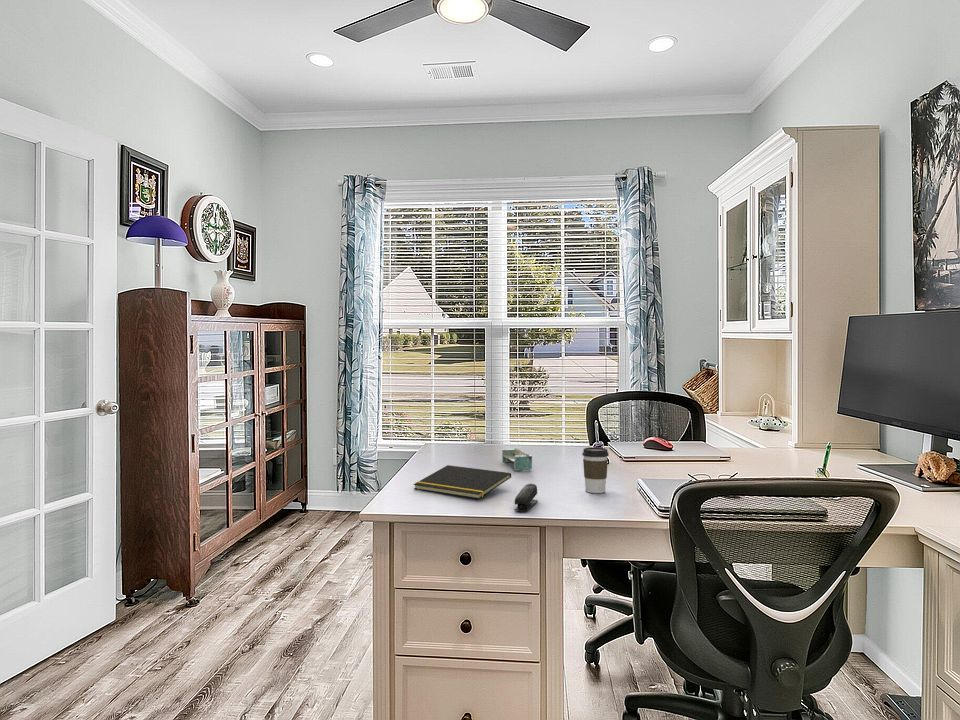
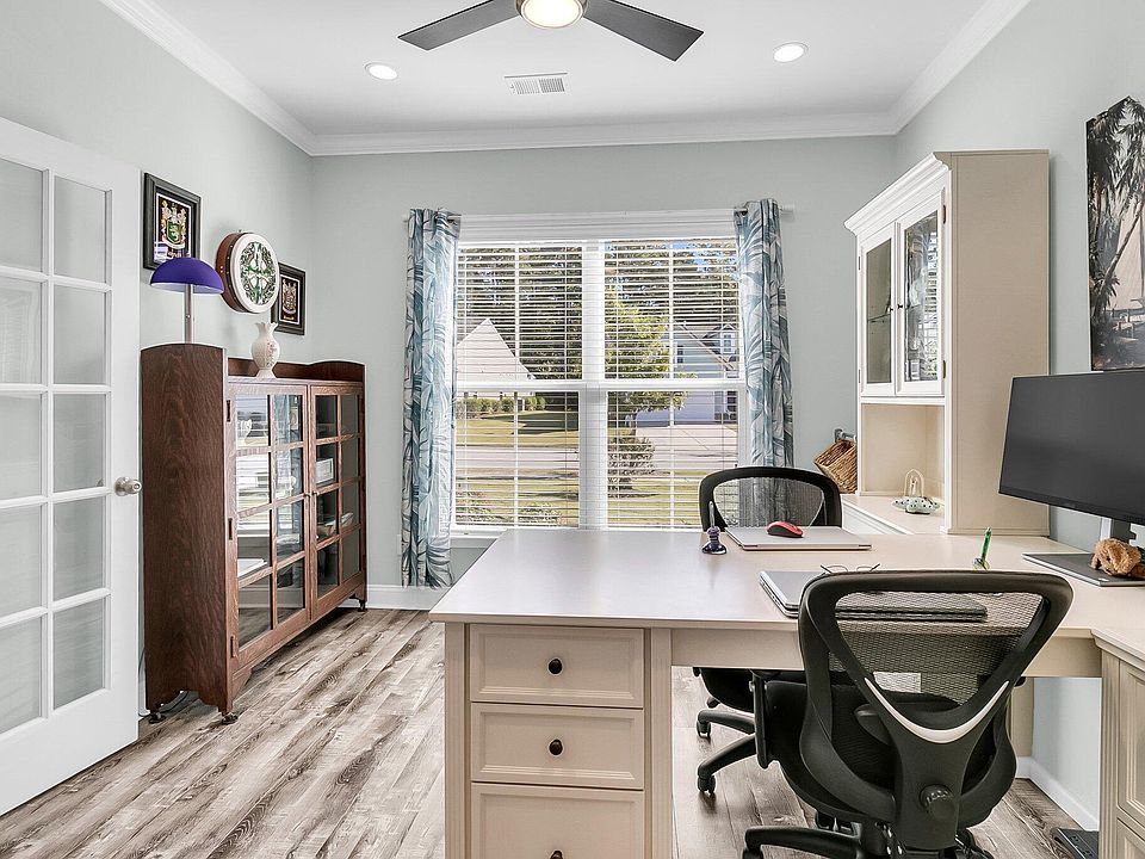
- coffee cup (595, 470)
- stapler (526, 496)
- notepad (462, 480)
- shelf (516, 458)
